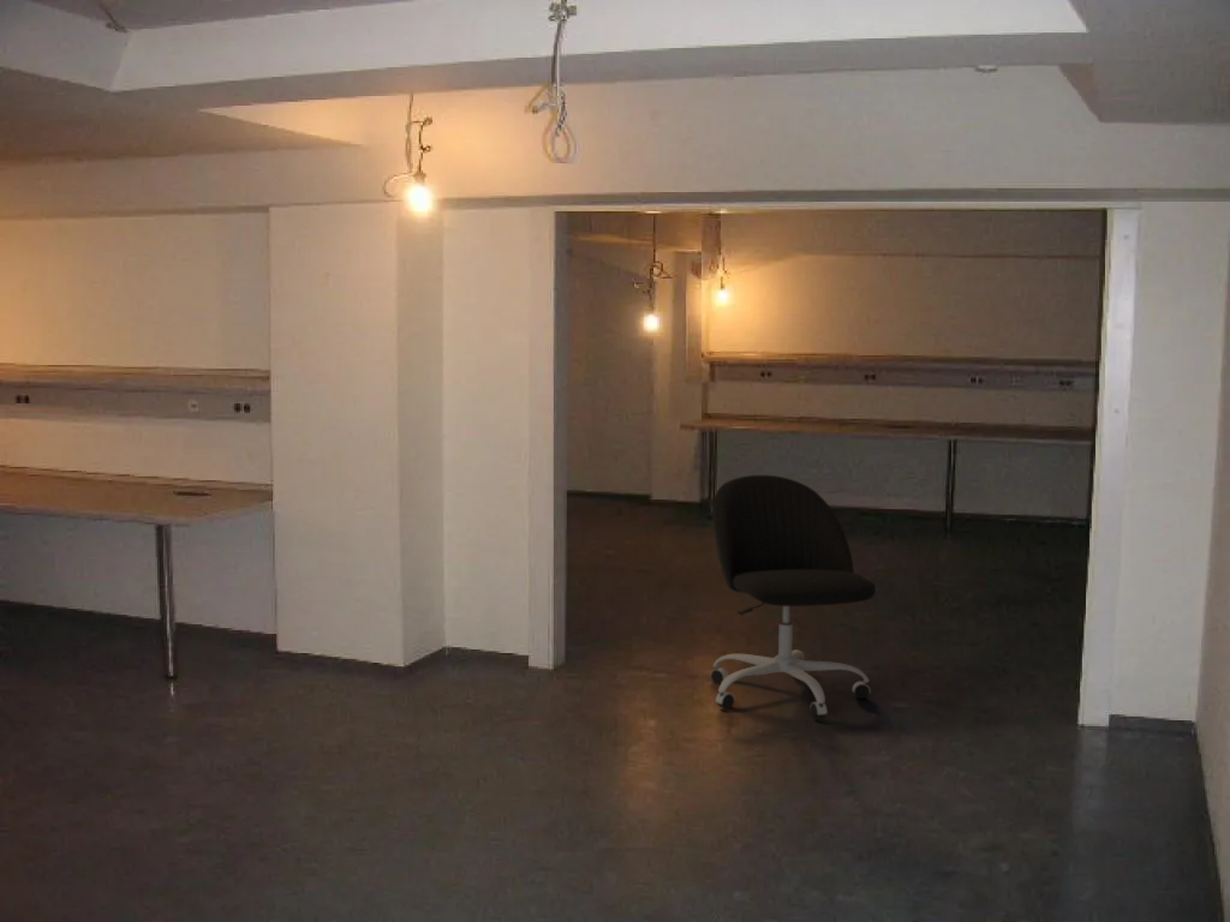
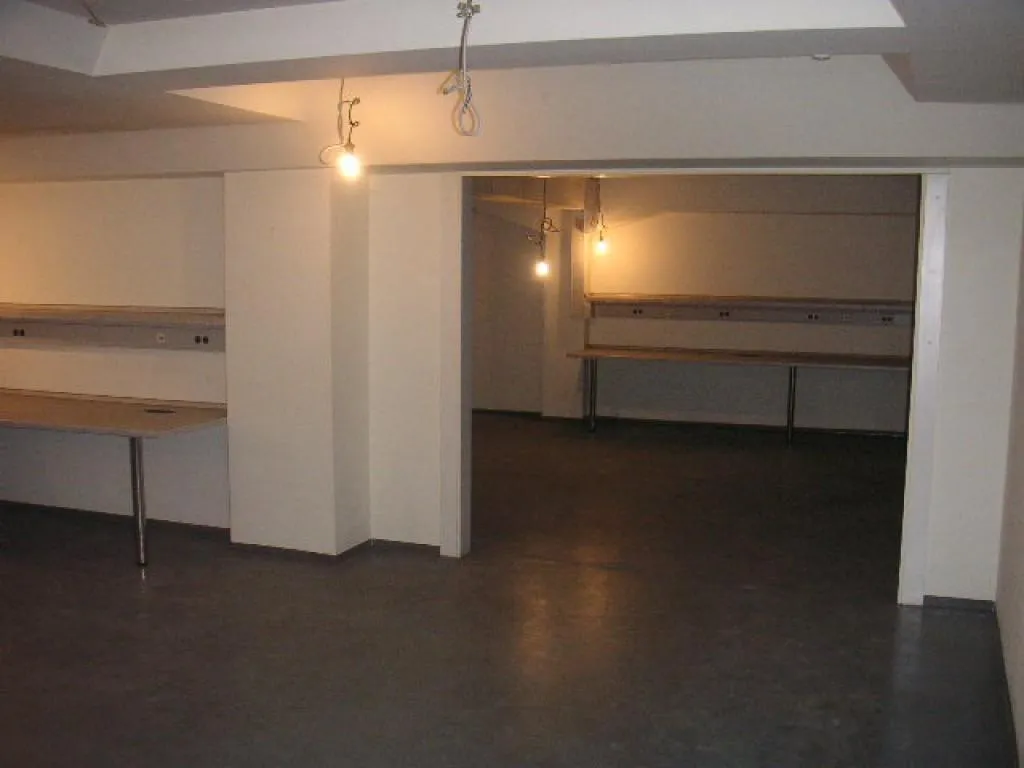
- office chair (788, 591)
